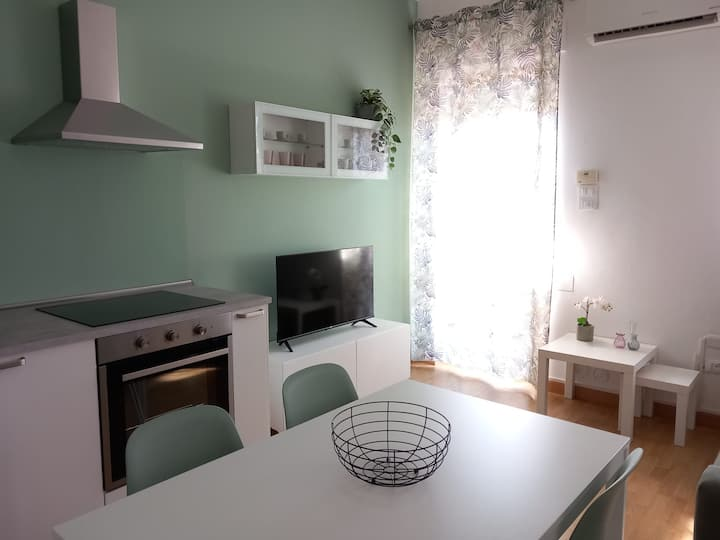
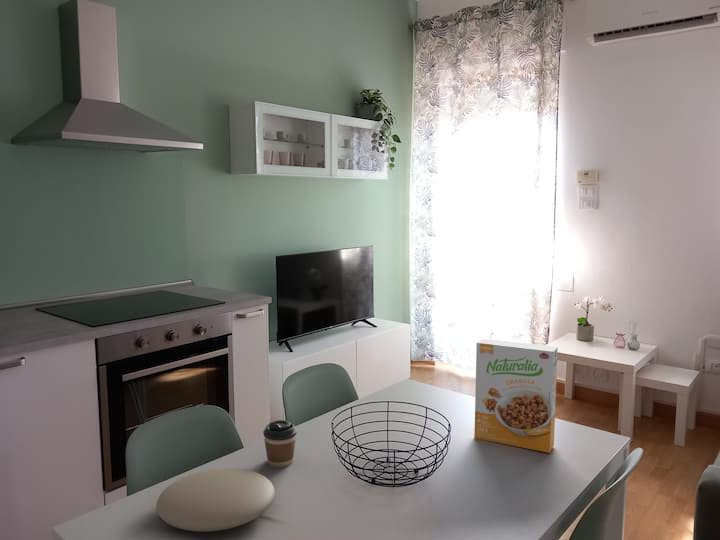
+ plate (216, 492)
+ coffee cup (280, 441)
+ cereal box (515, 393)
